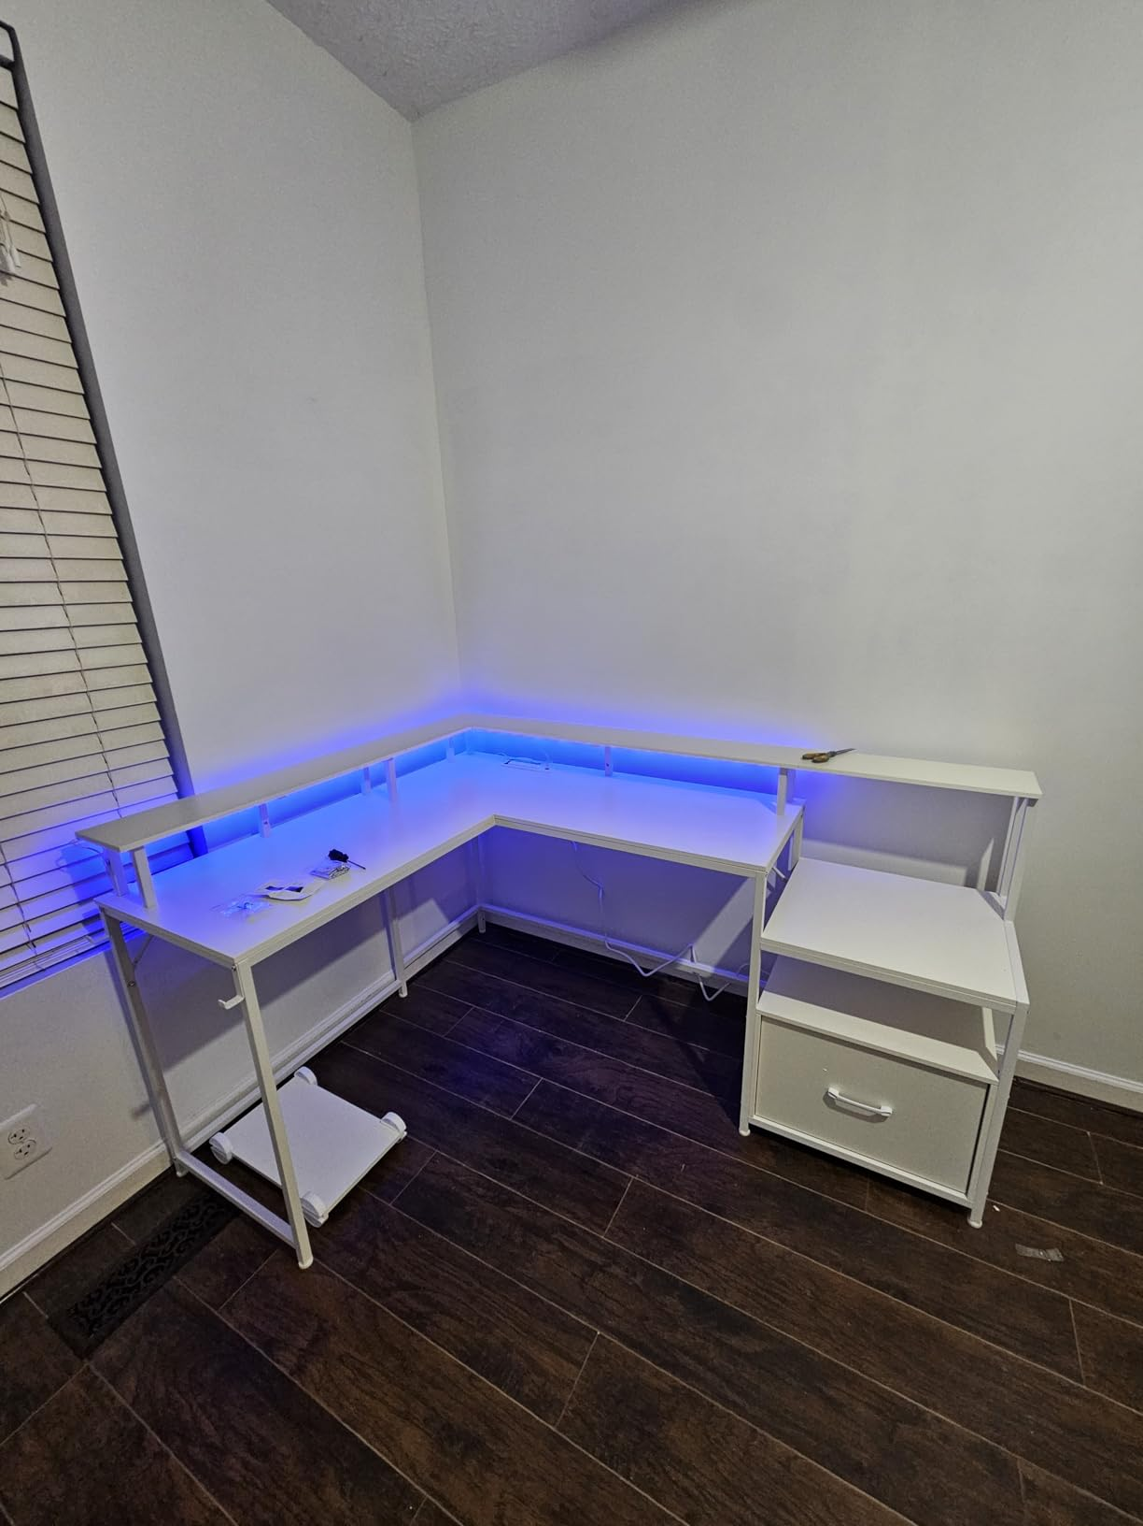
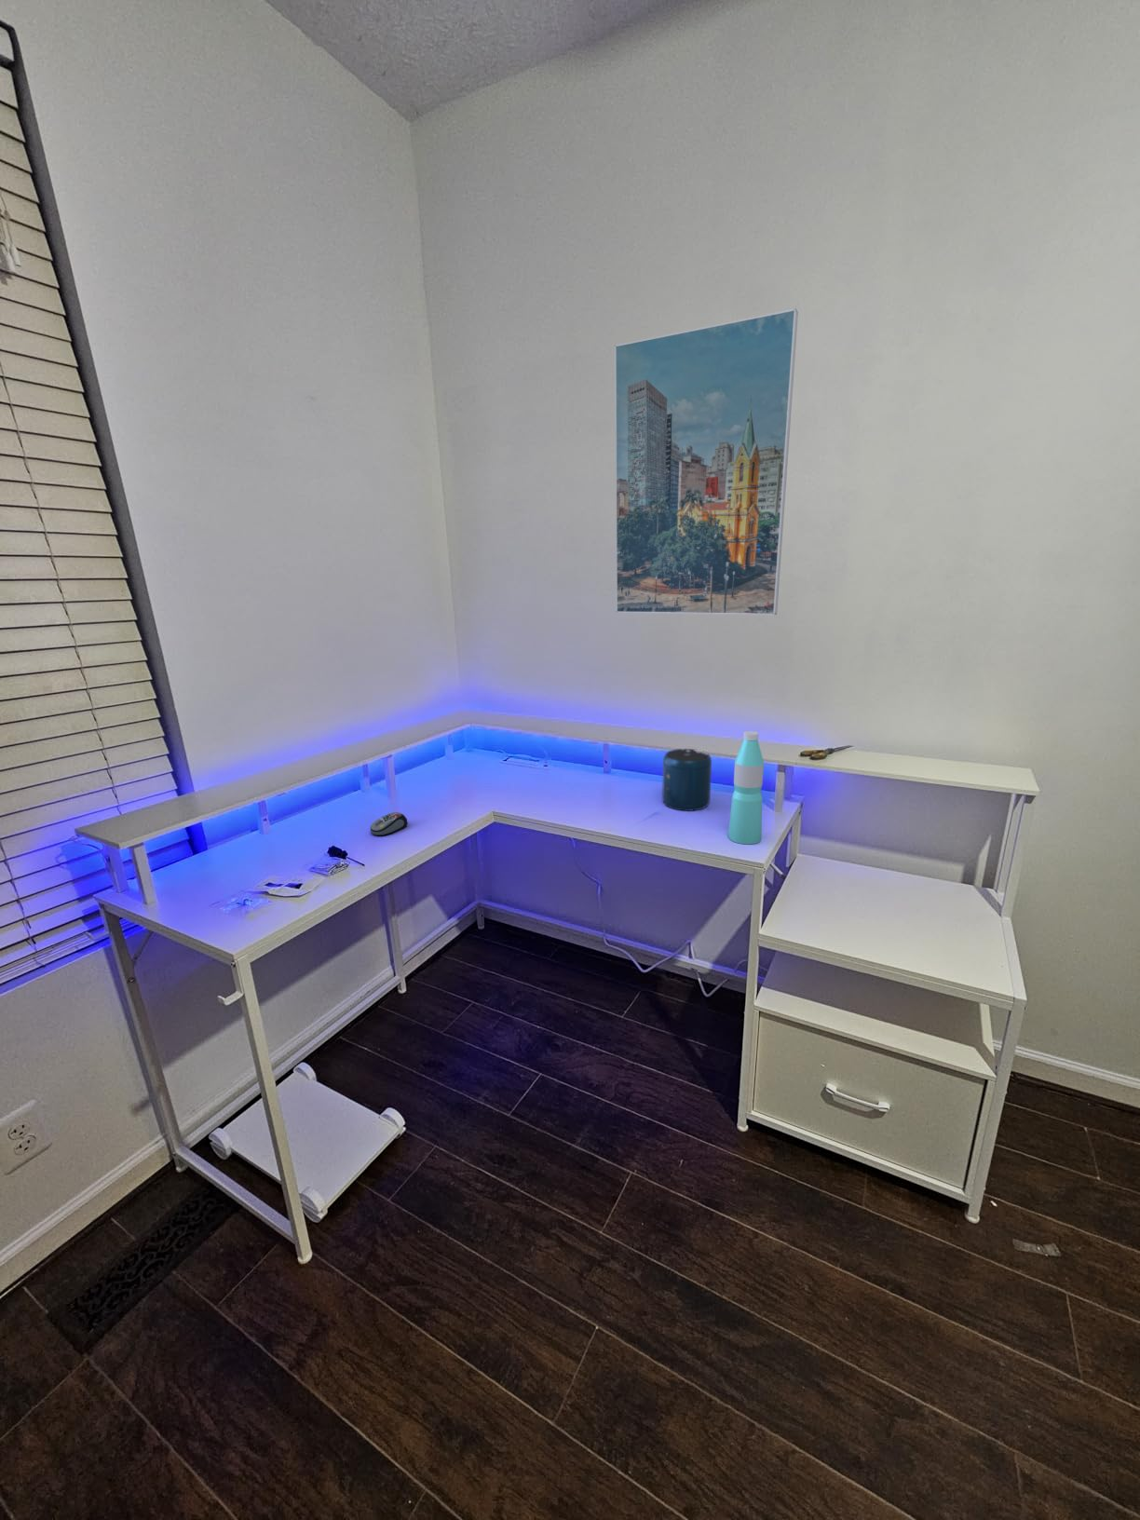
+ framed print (696, 480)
+ water bottle (747, 786)
+ speaker (686, 779)
+ computer mouse (388, 821)
